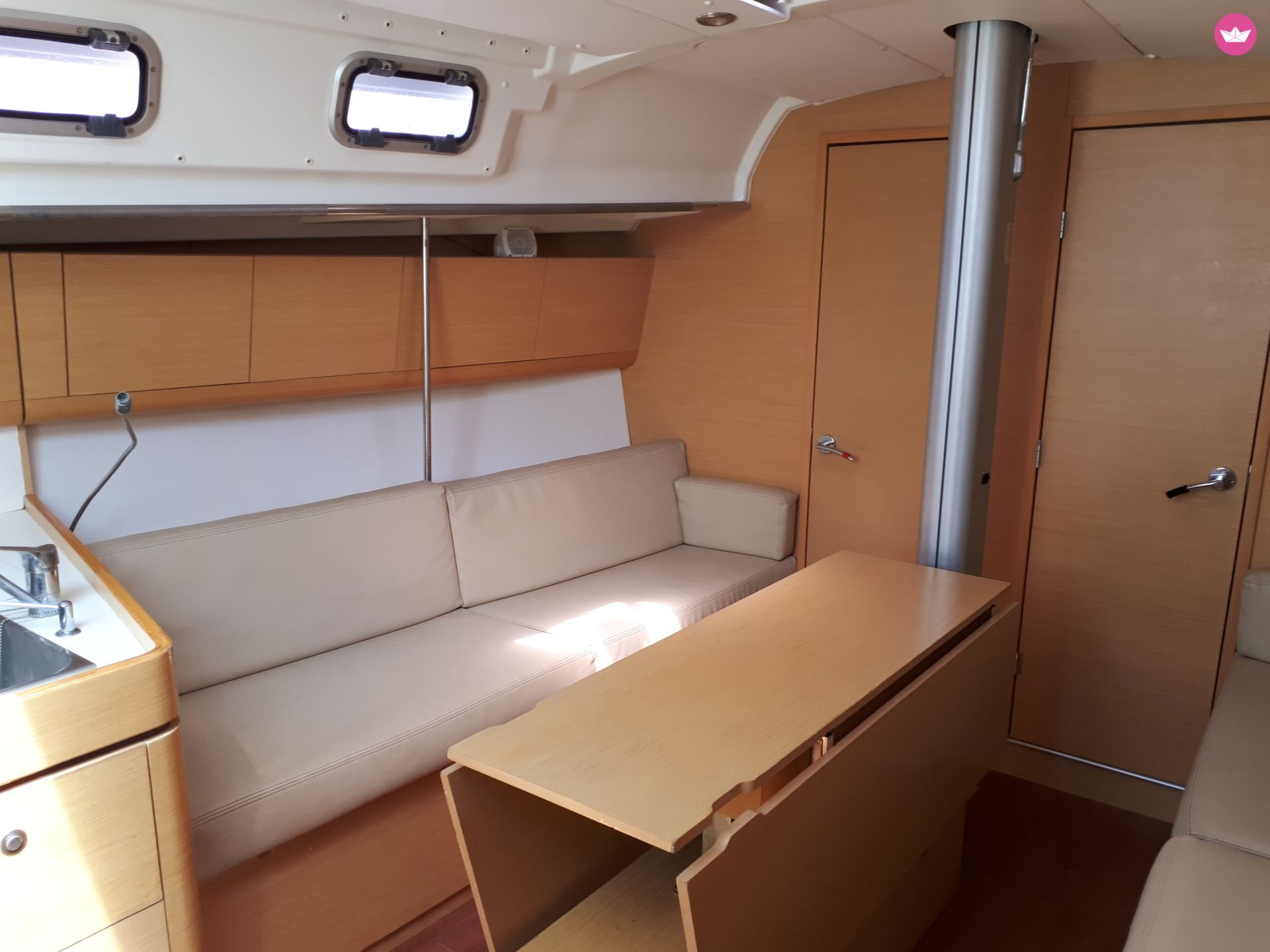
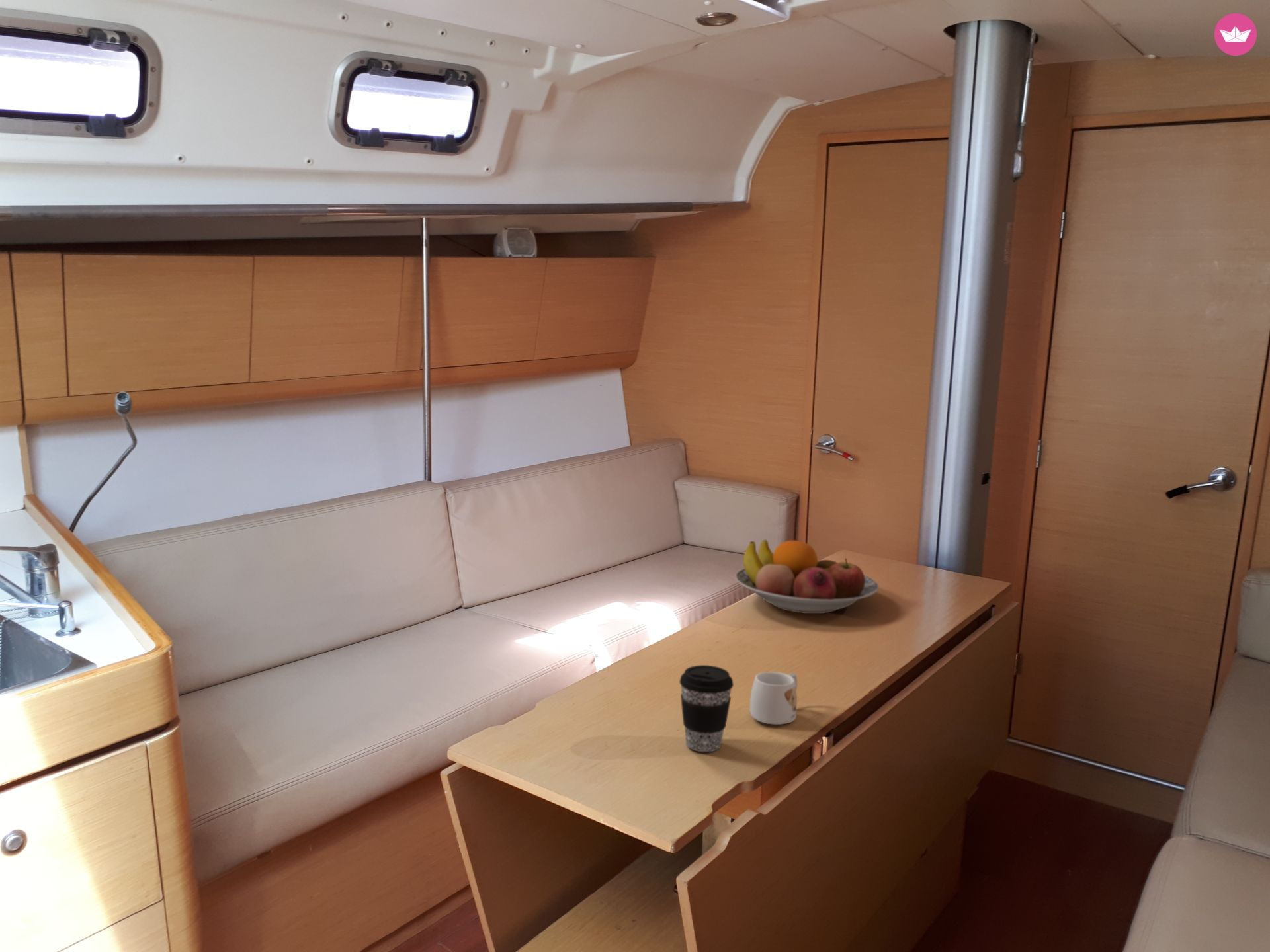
+ coffee cup (705, 709)
+ fruit bowl (806, 575)
+ mug (779, 695)
